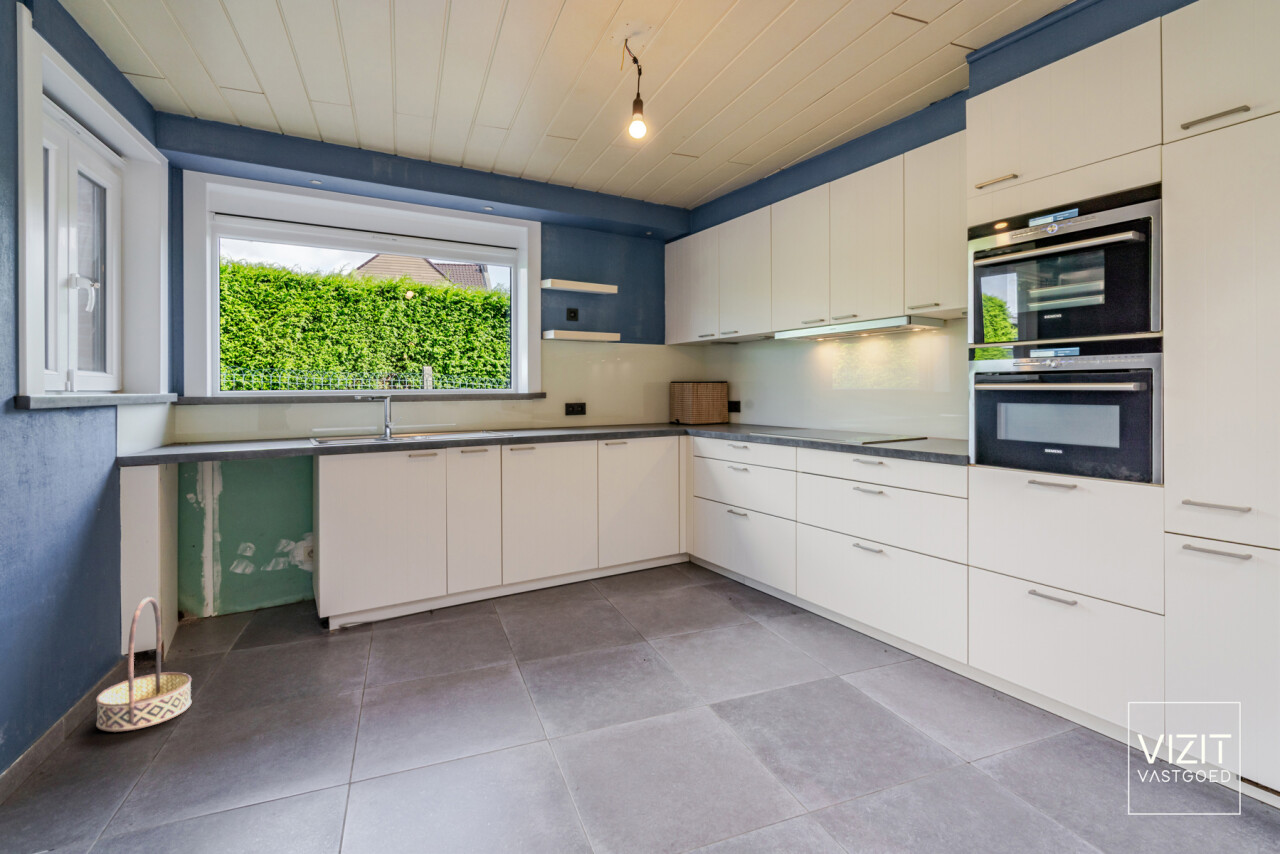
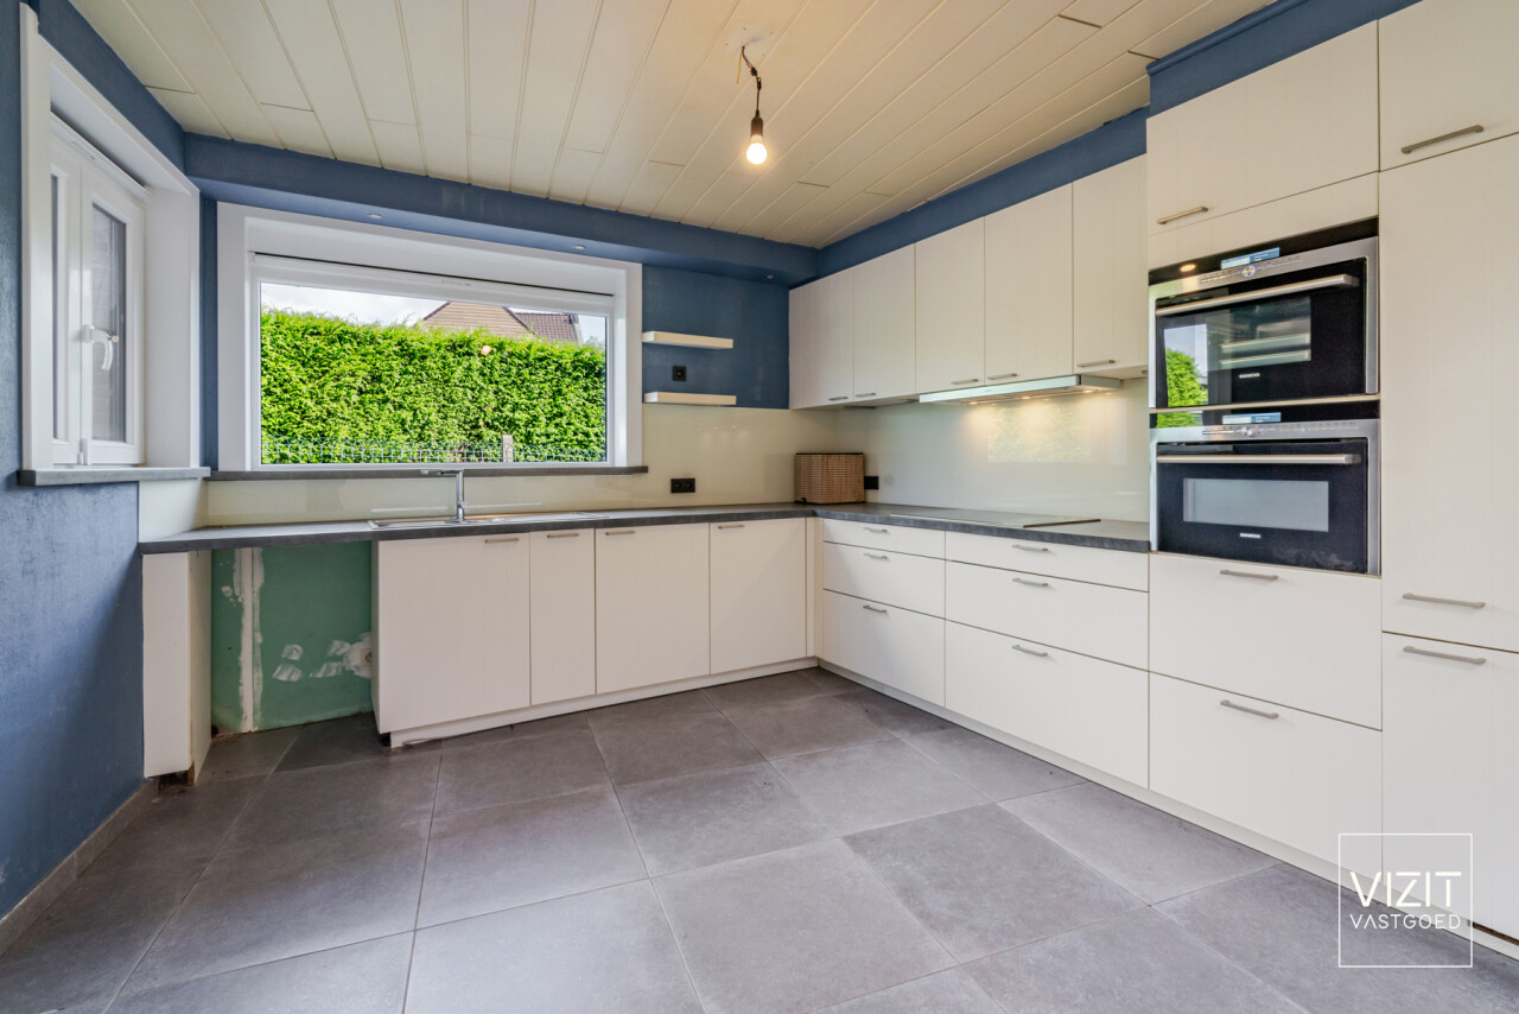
- basket (156, 656)
